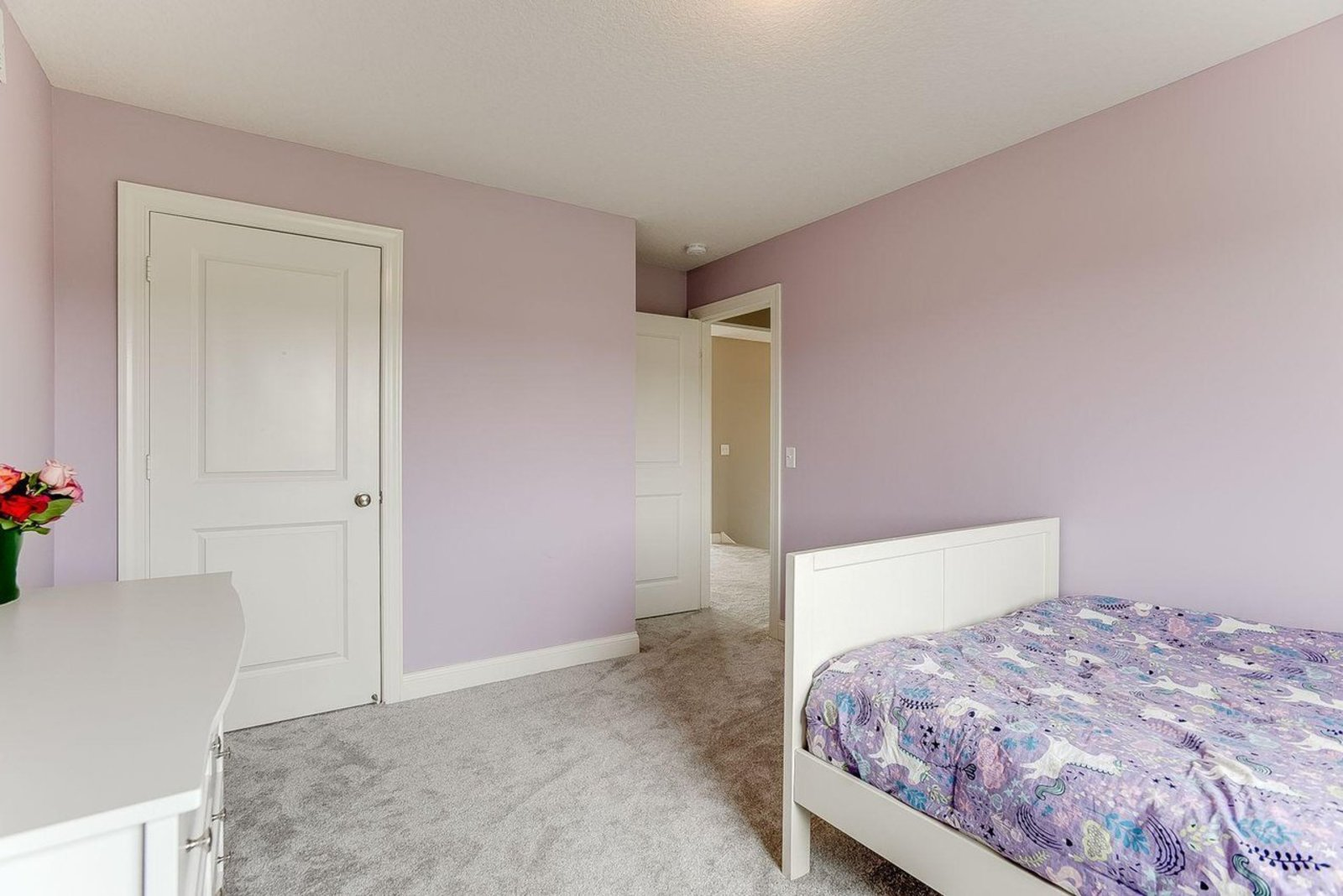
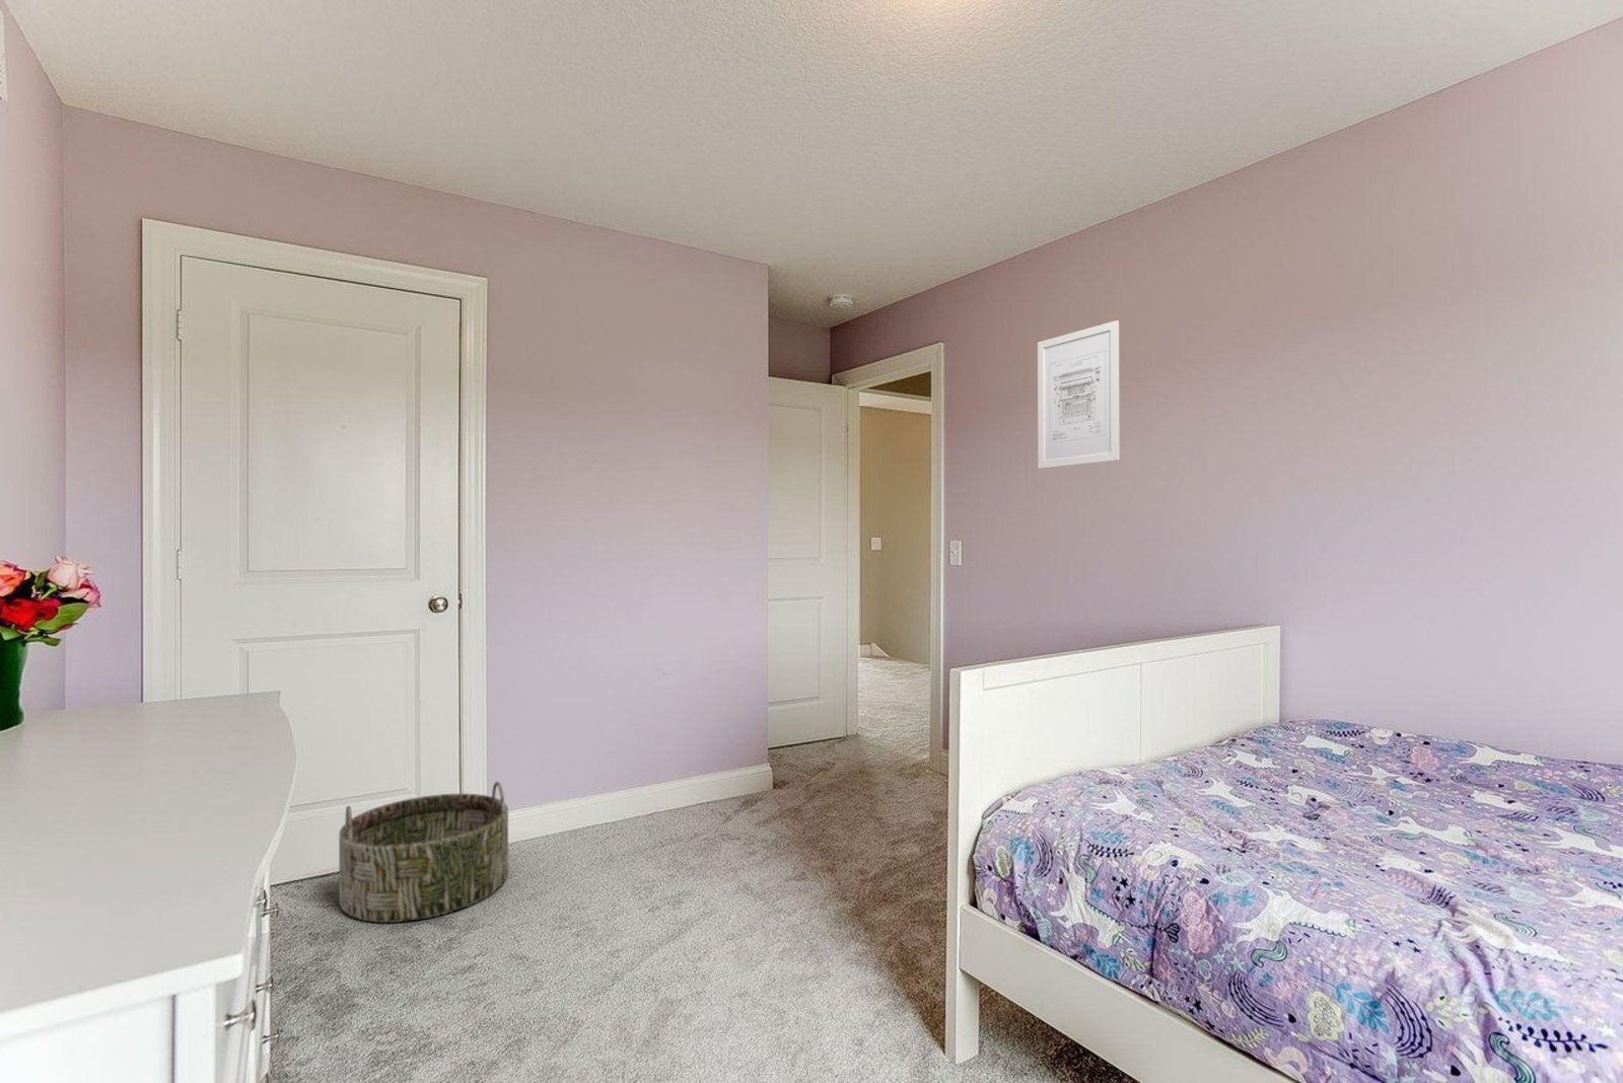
+ wall art (1077, 398)
+ basket (427, 840)
